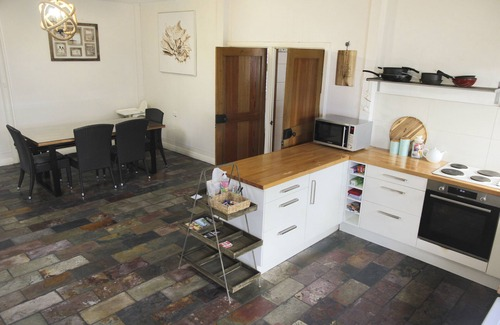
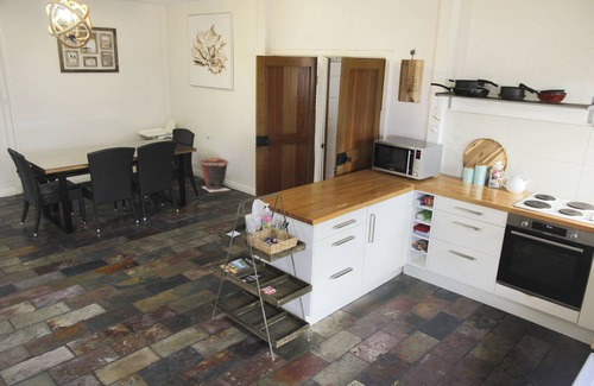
+ waste bin (213, 173)
